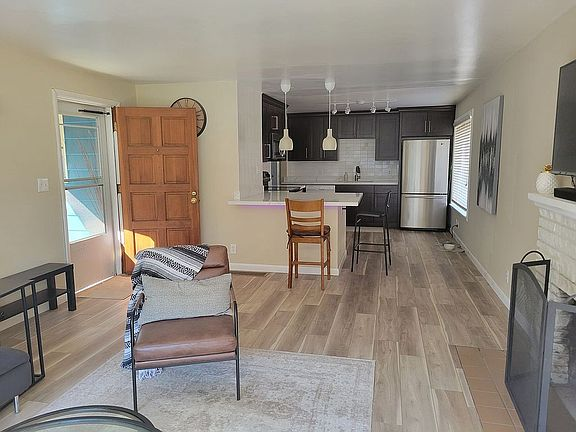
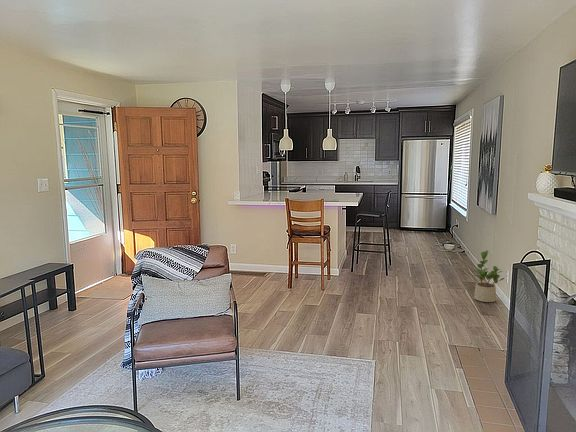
+ potted plant (489, 275)
